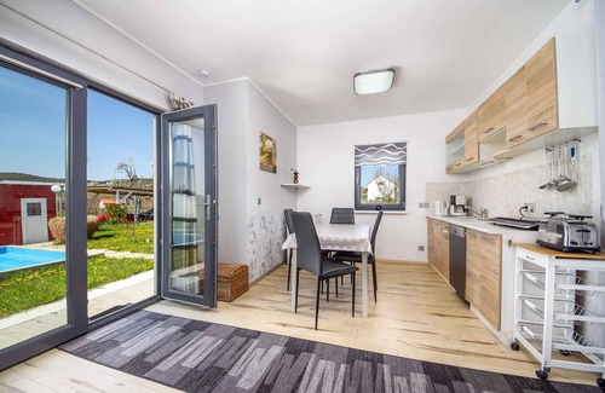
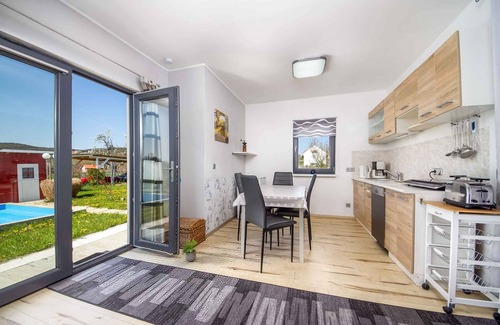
+ potted plant (189, 249)
